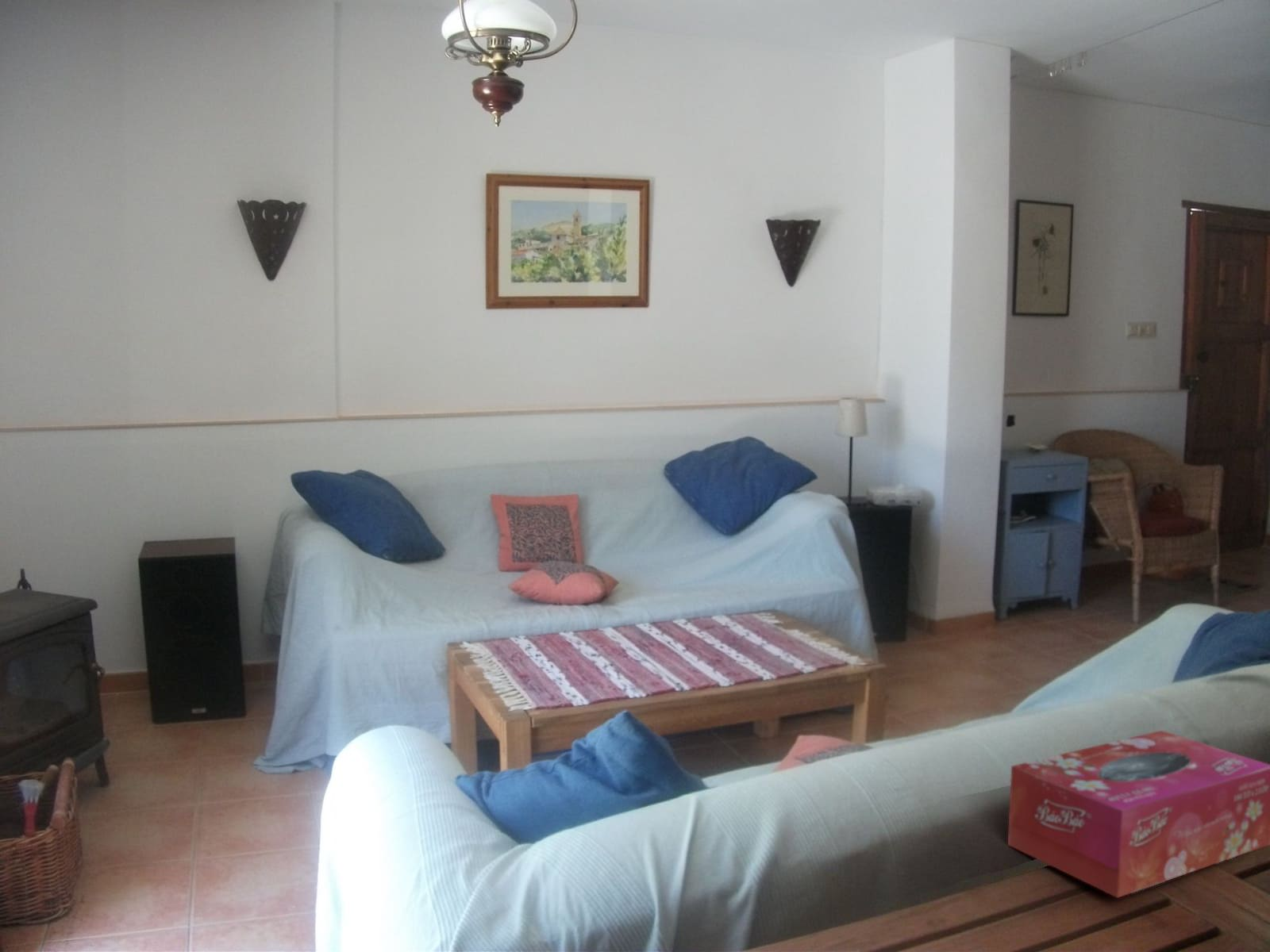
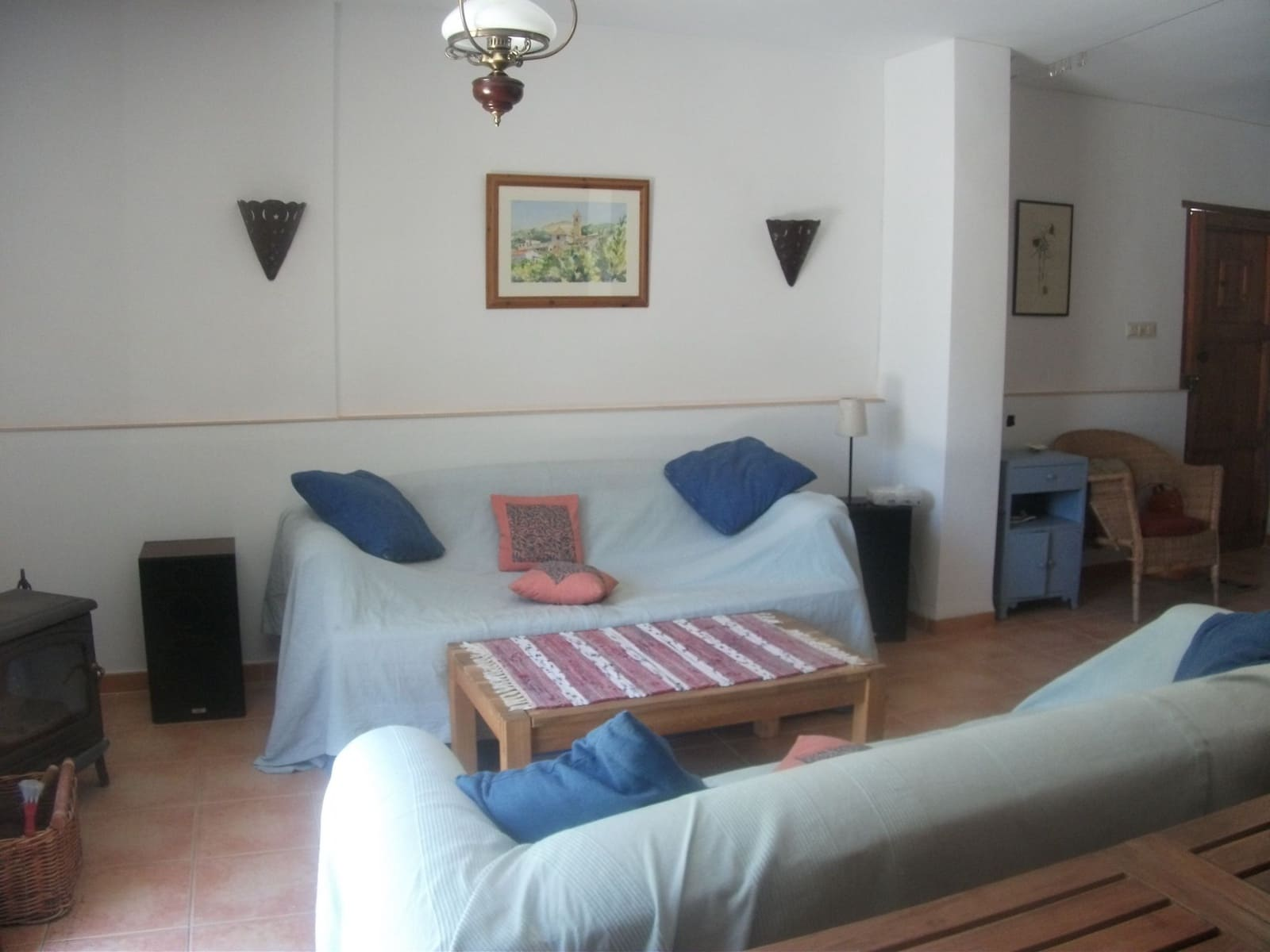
- tissue box (1141, 805)
